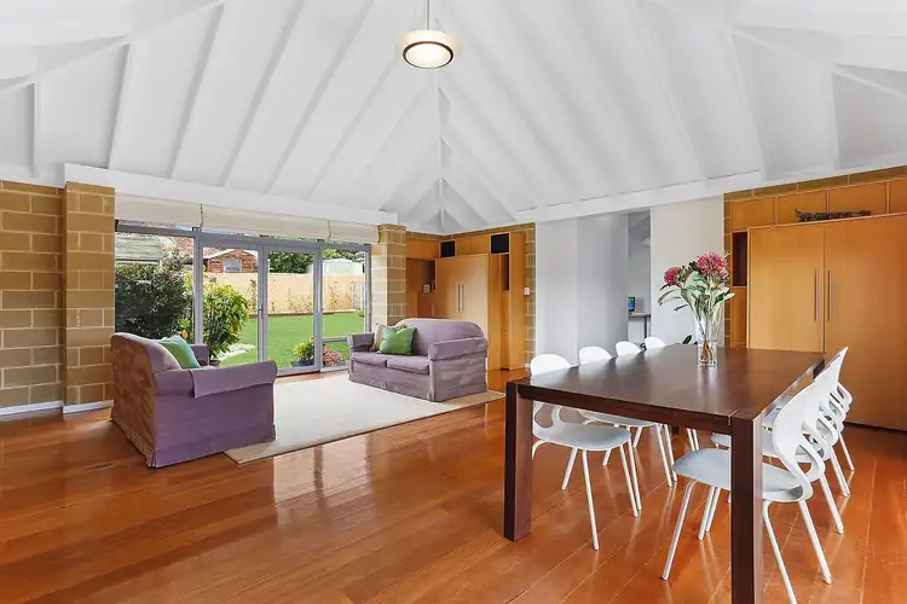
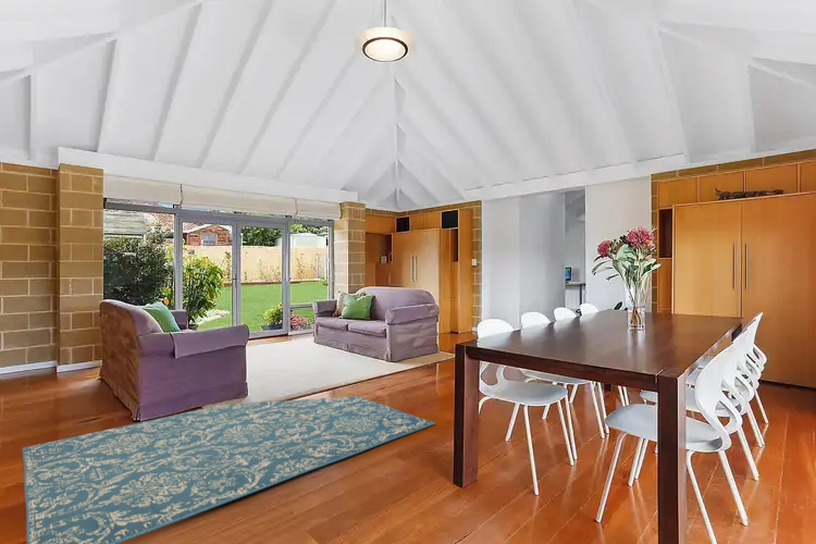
+ rug (243, 434)
